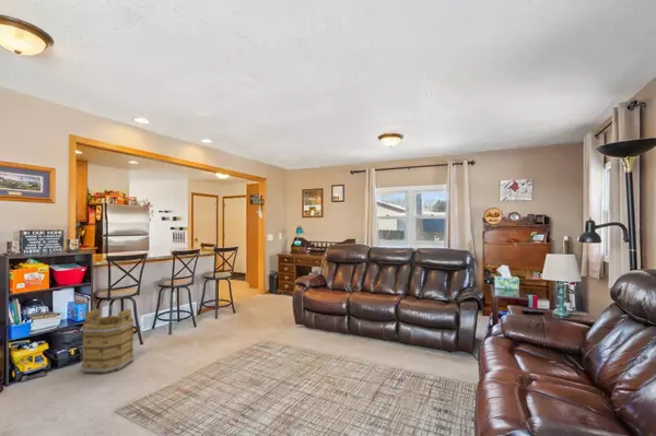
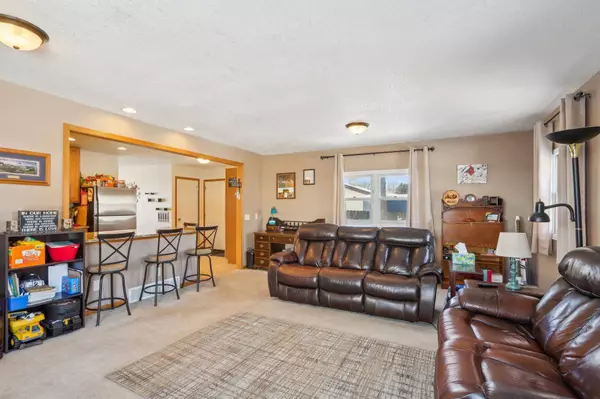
- bucket (107, 338)
